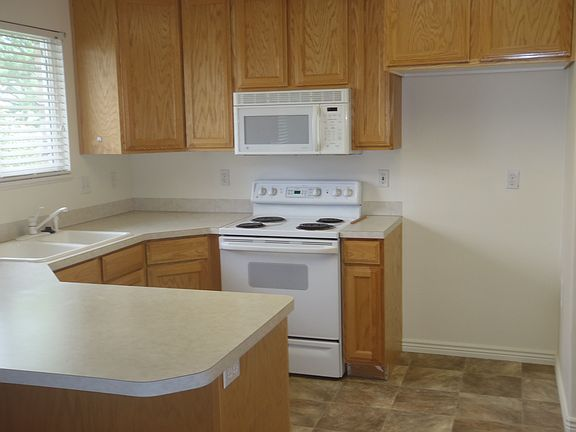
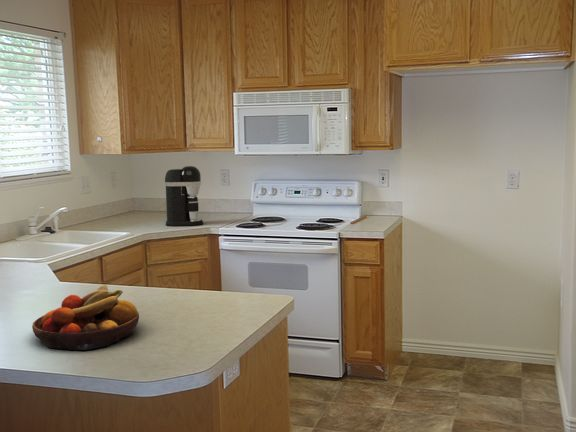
+ coffee maker (183, 195)
+ fruit bowl (86, 313)
